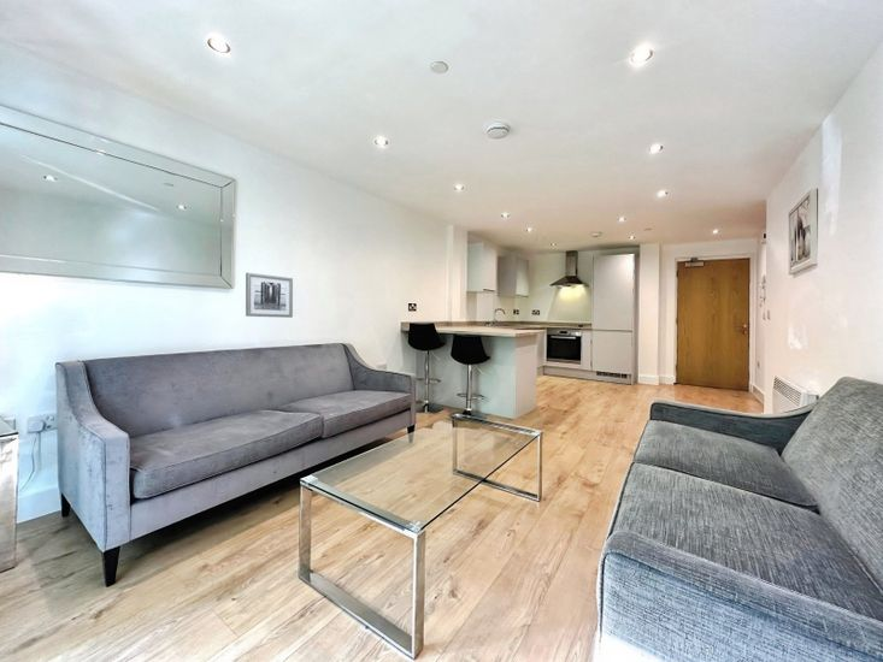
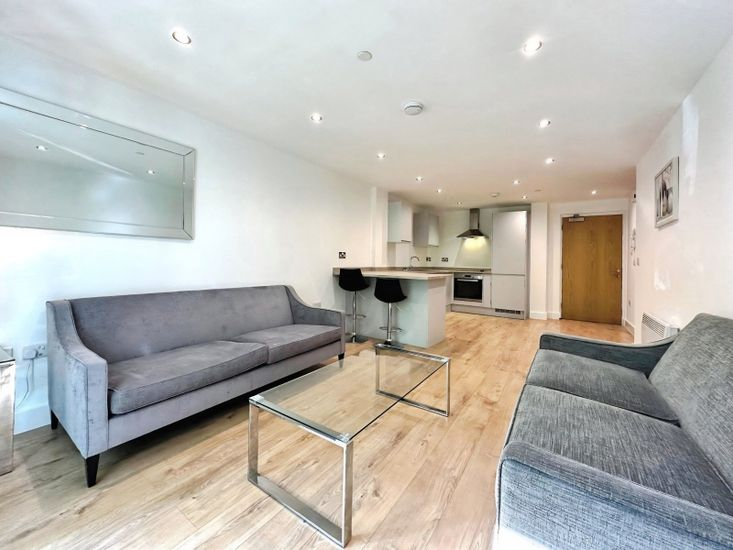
- wall art (270, 296)
